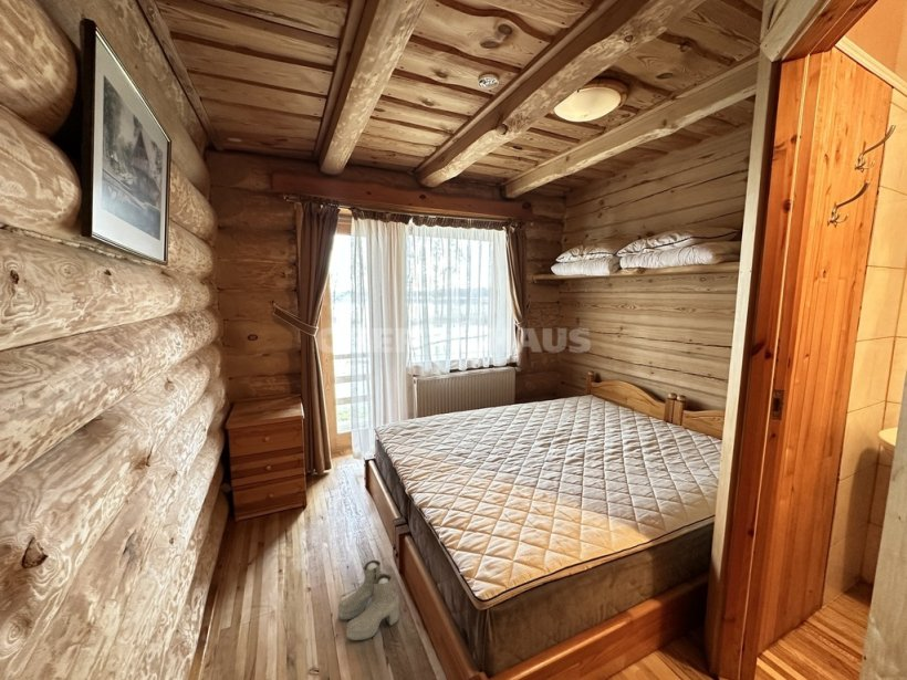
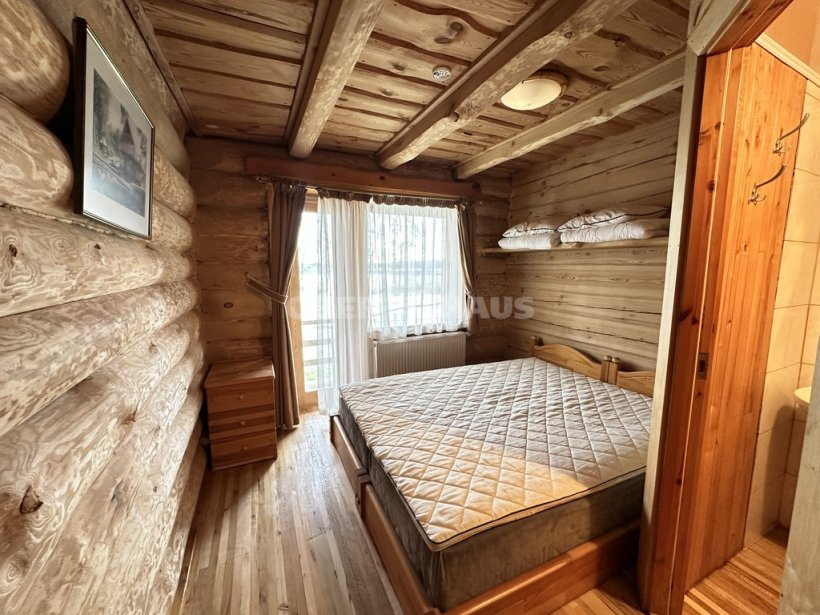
- boots (368, 596)
